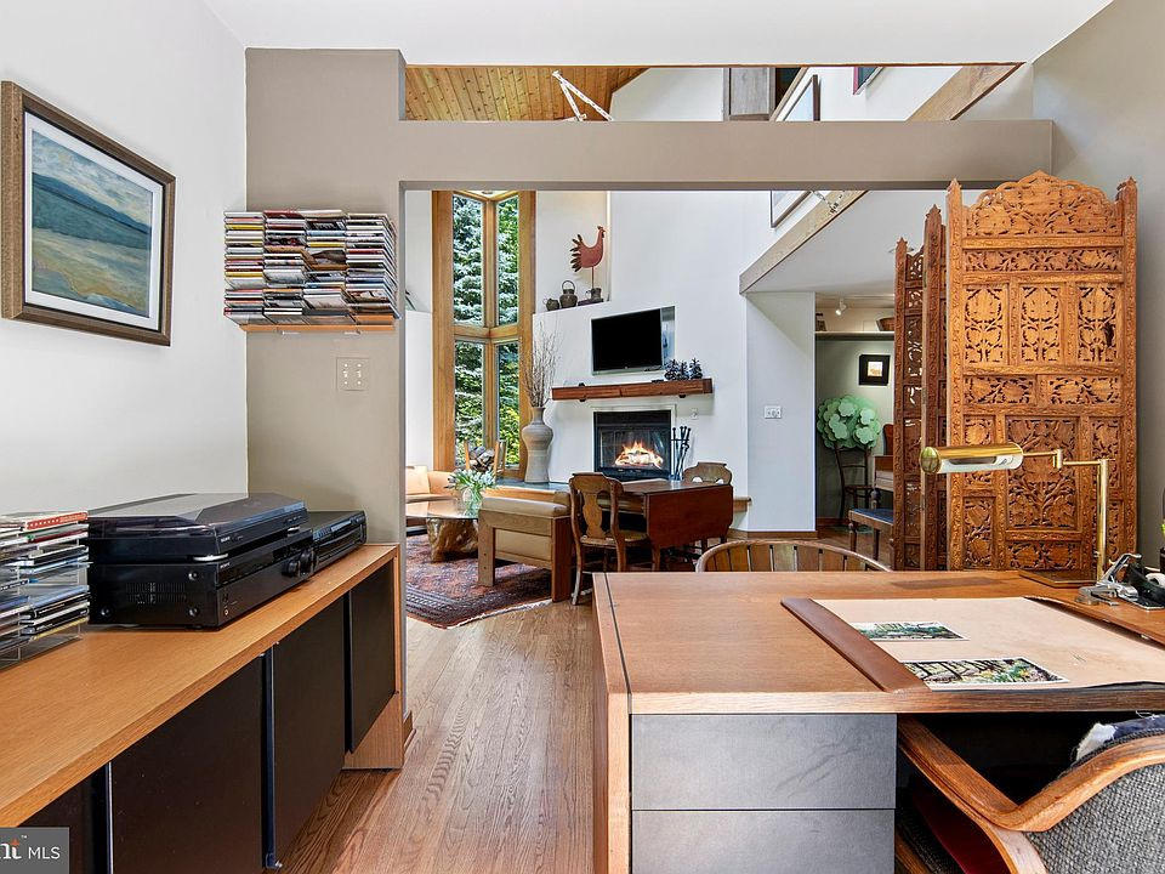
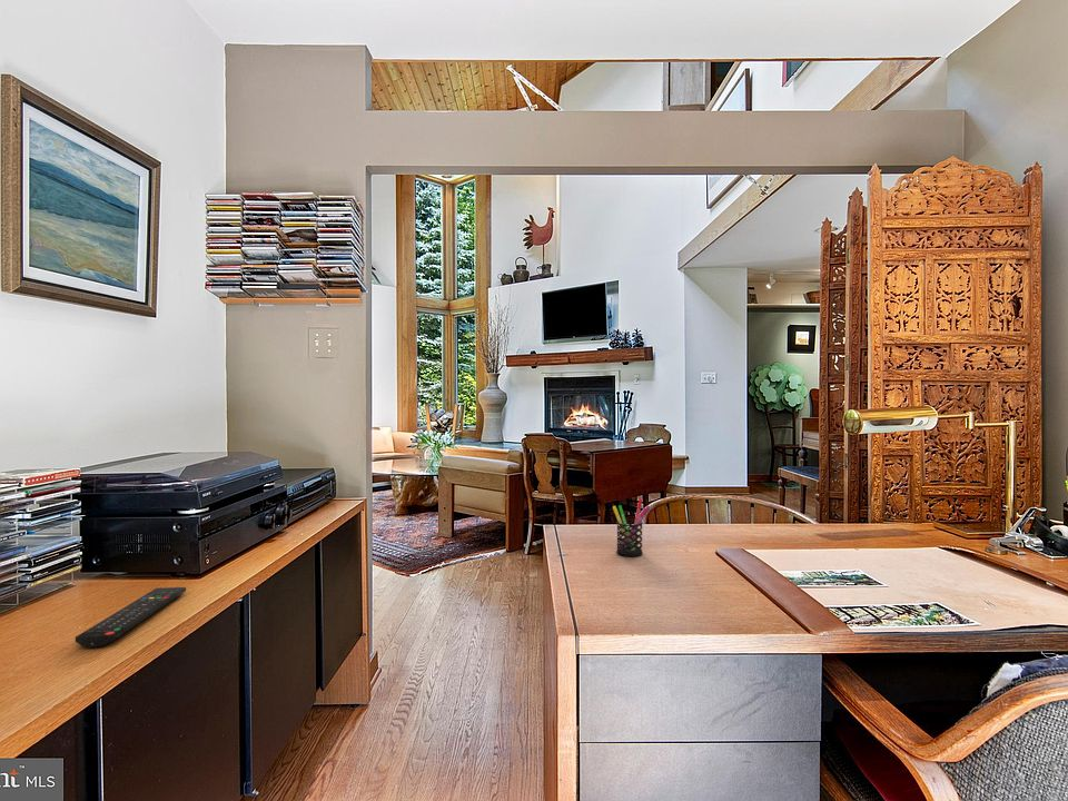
+ remote control (136, 613)
+ pen holder (629, 525)
